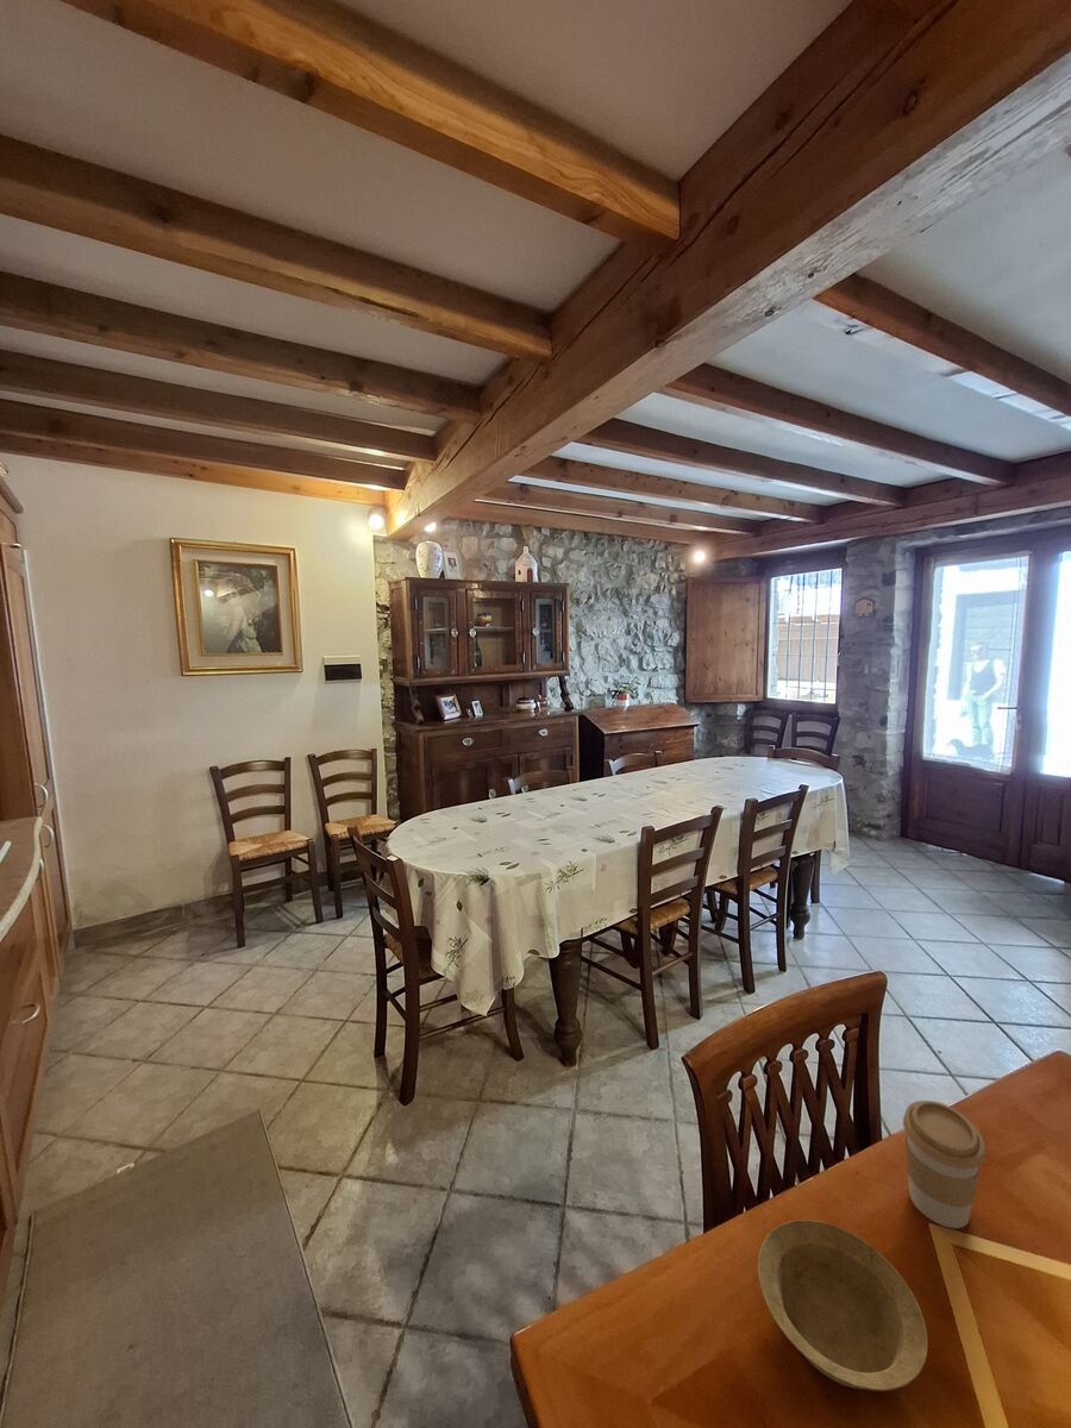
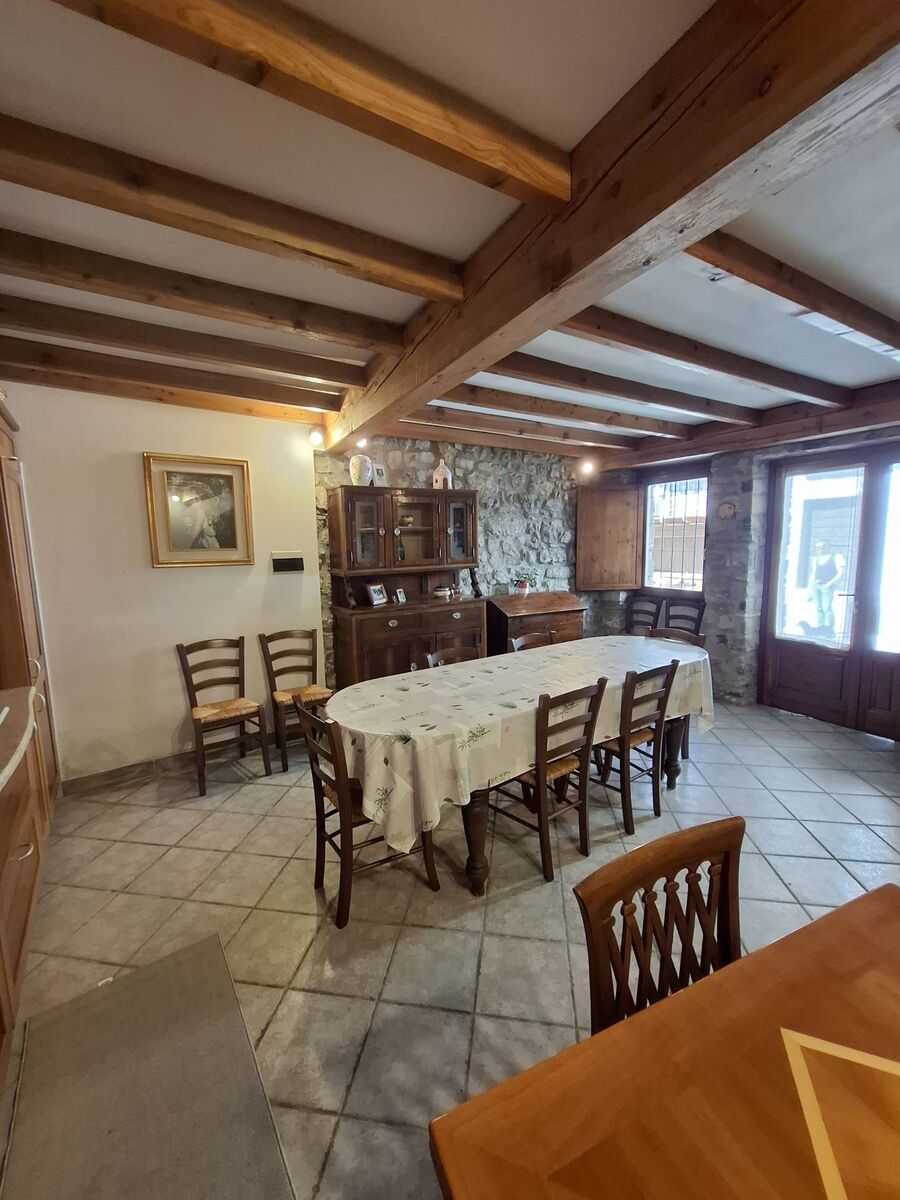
- coffee cup (940, 1161)
- bowl (837, 1313)
